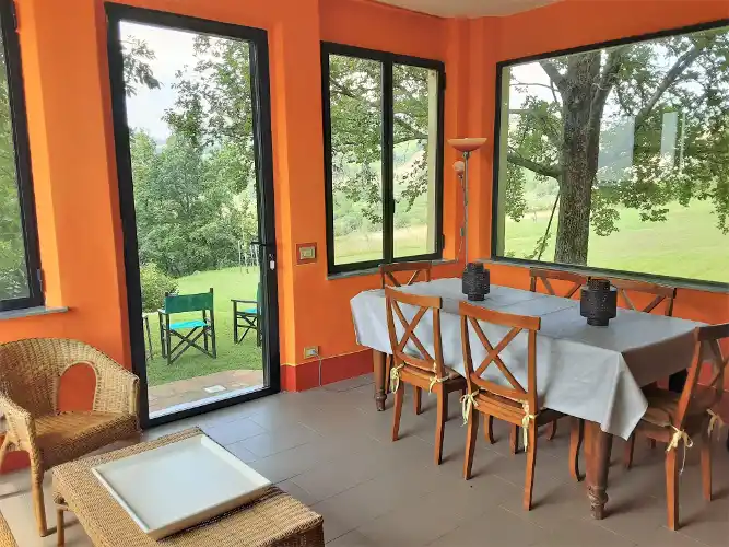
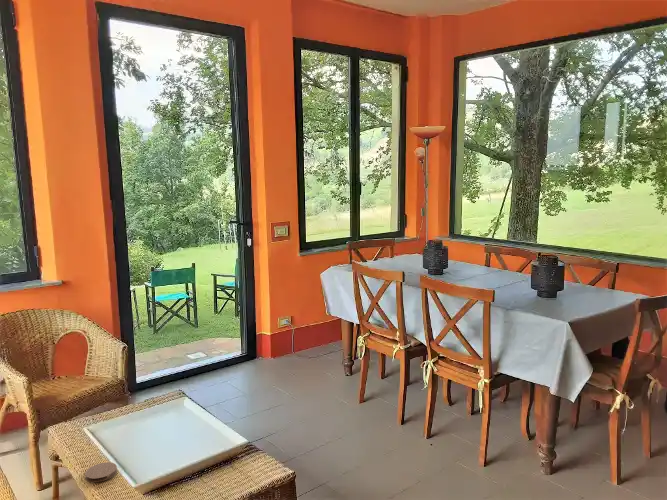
+ coaster (101, 472)
